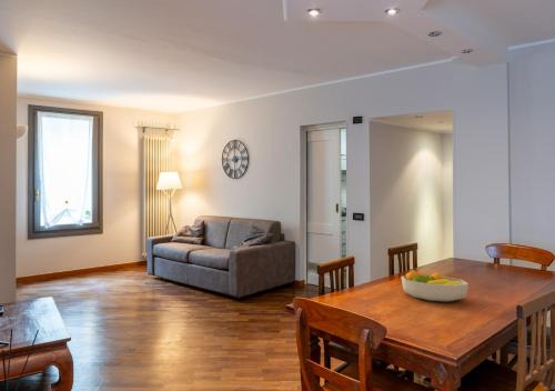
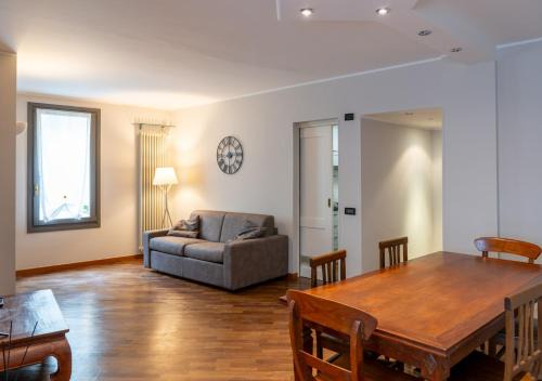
- fruit bowl (433, 284)
